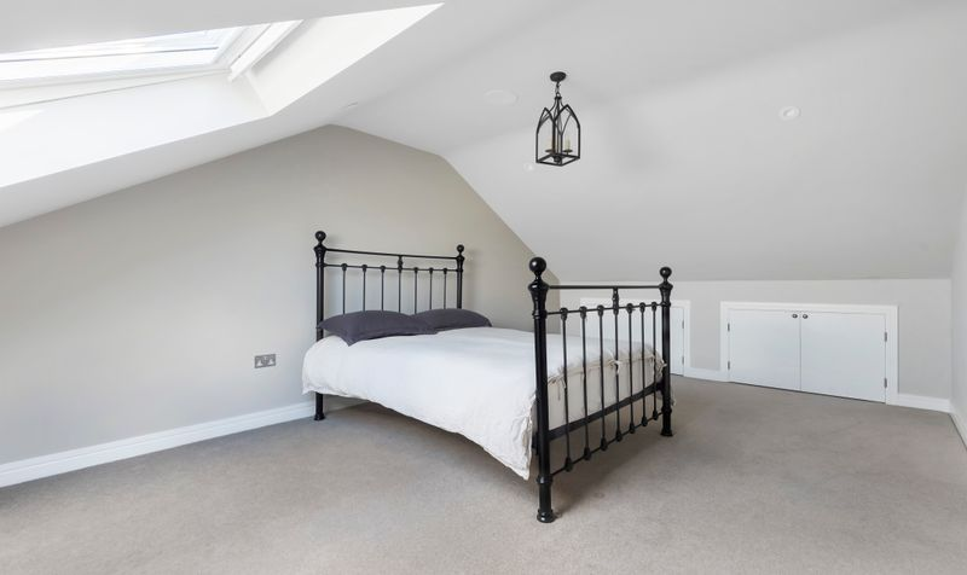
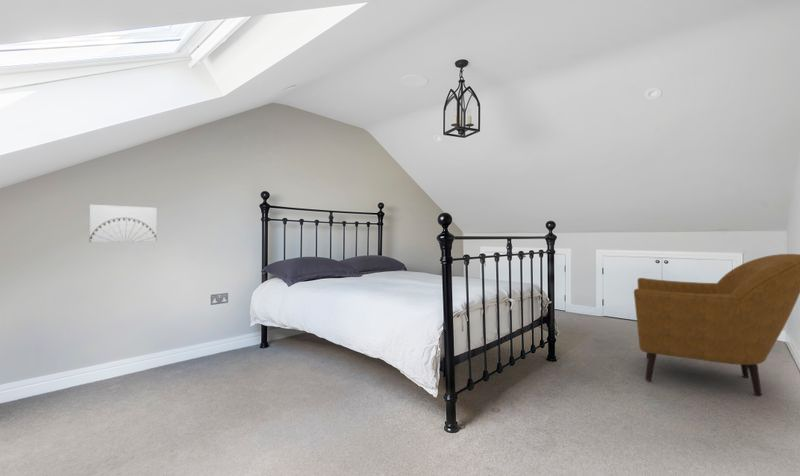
+ wall art (124, 224)
+ armchair (712, 315)
